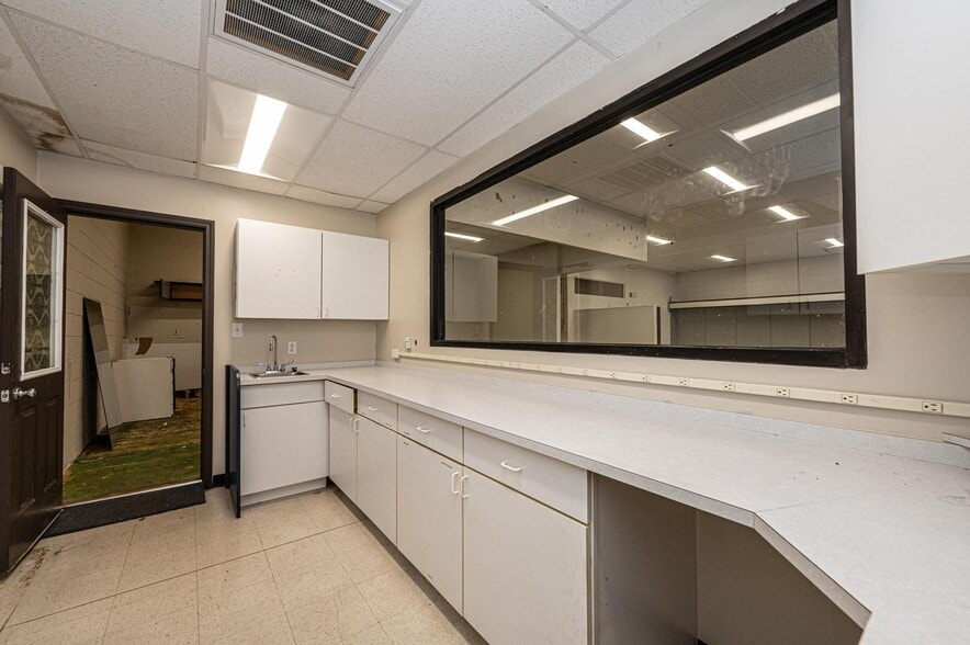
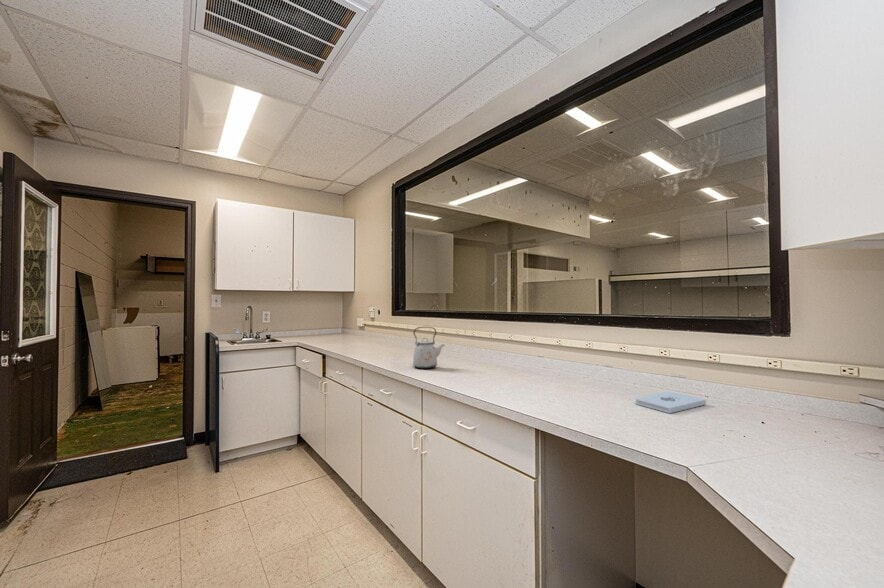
+ notepad (669, 401)
+ kettle (429, 346)
